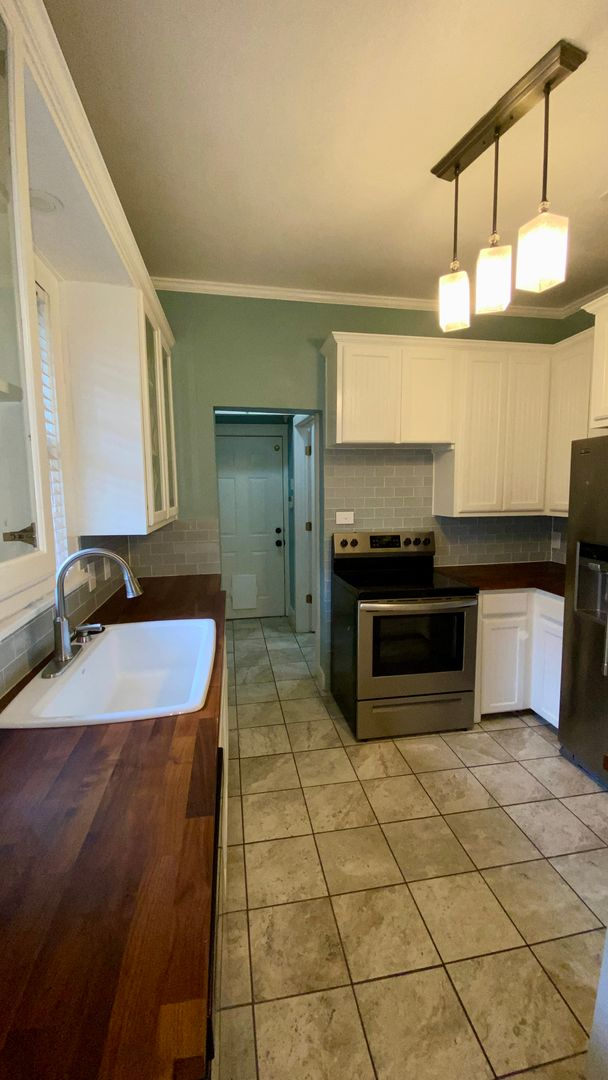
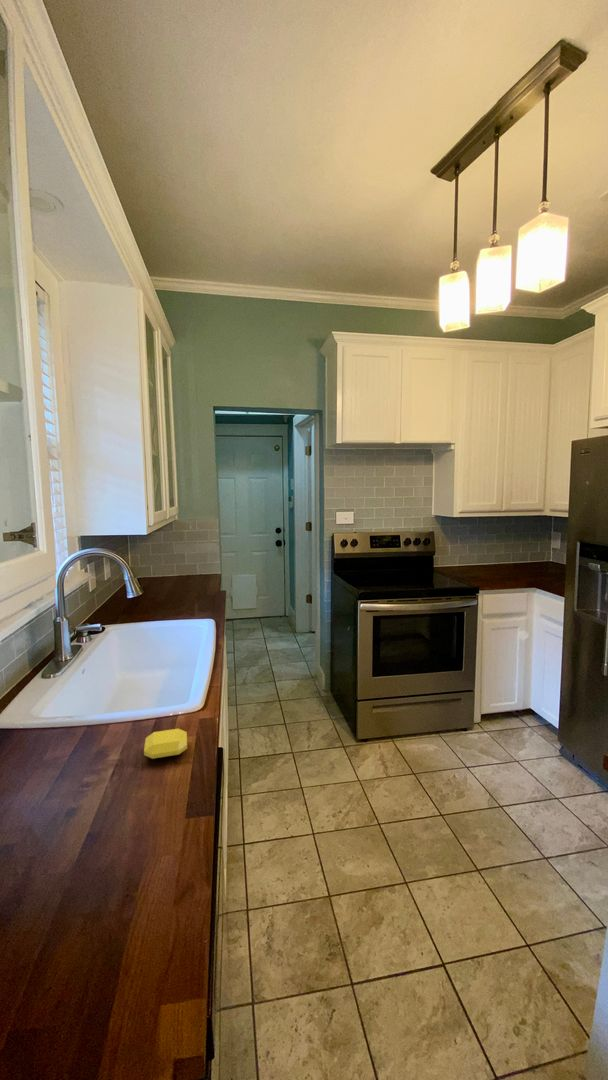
+ soap bar (166, 743)
